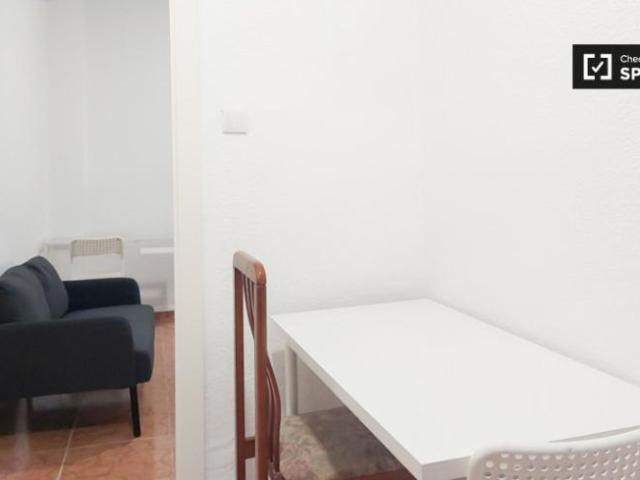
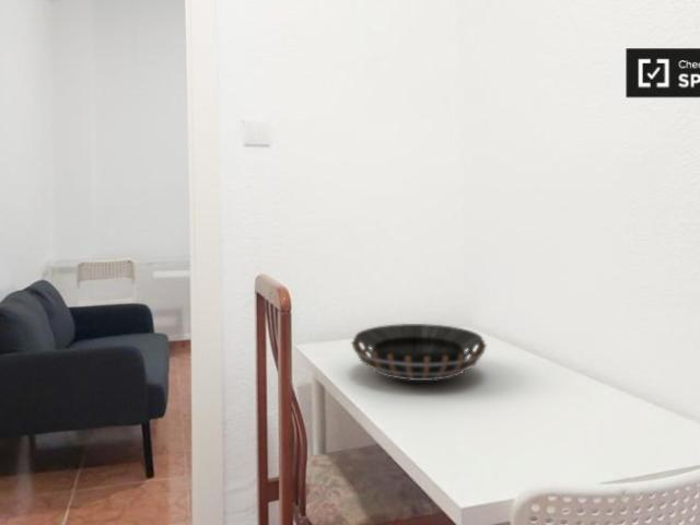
+ decorative bowl (417, 354)
